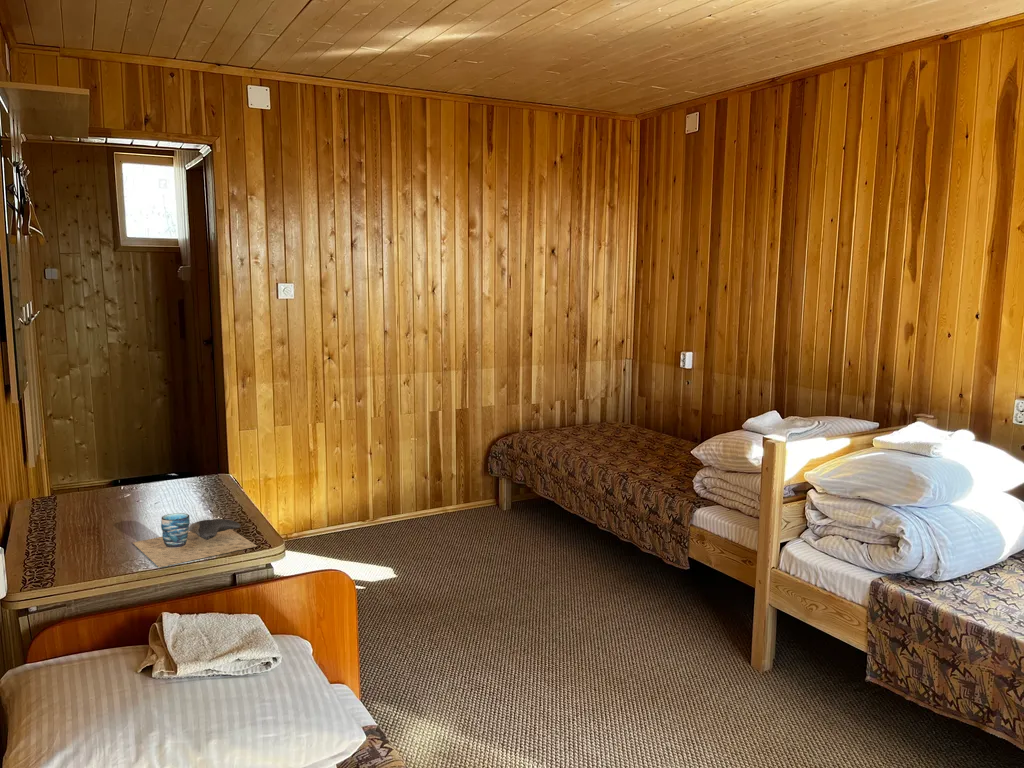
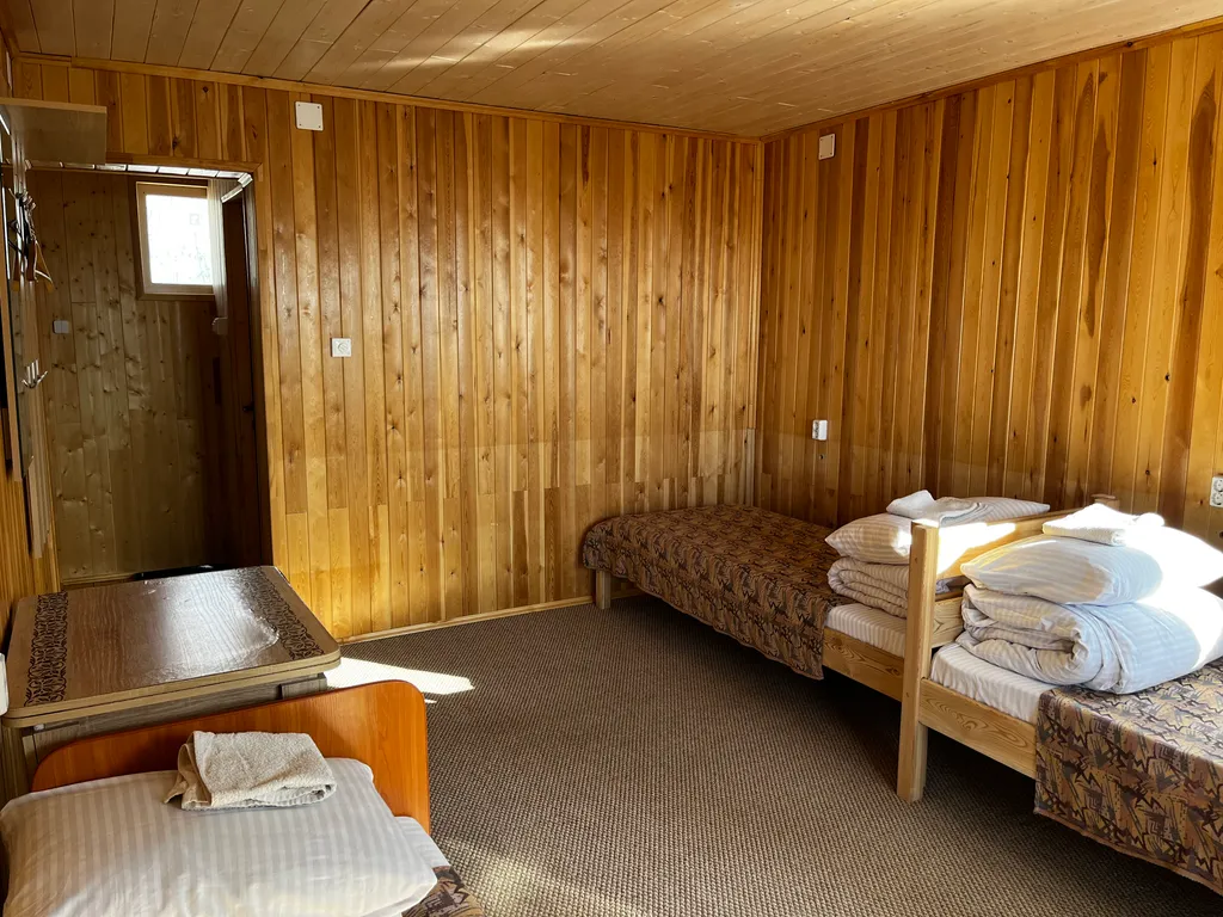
- cup (193, 526)
